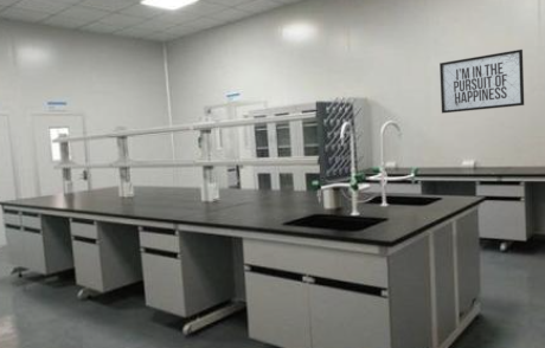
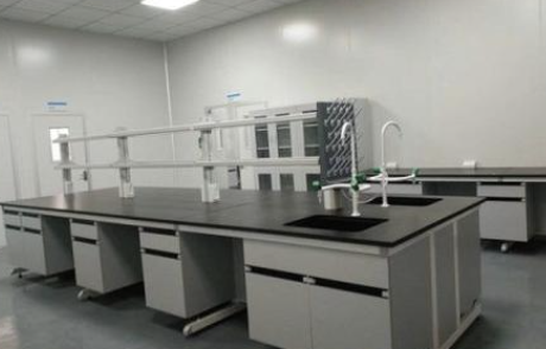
- mirror (479, 83)
